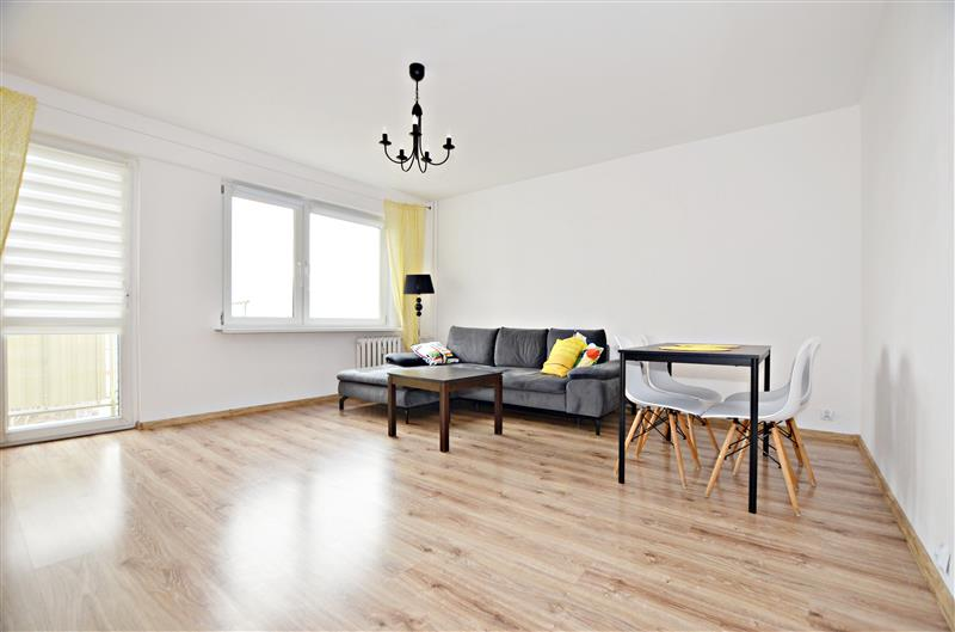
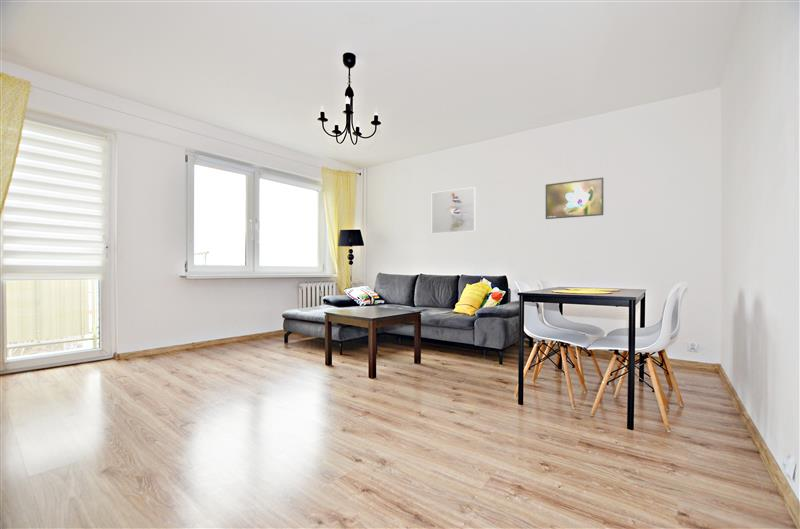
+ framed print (452, 211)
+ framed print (573, 199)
